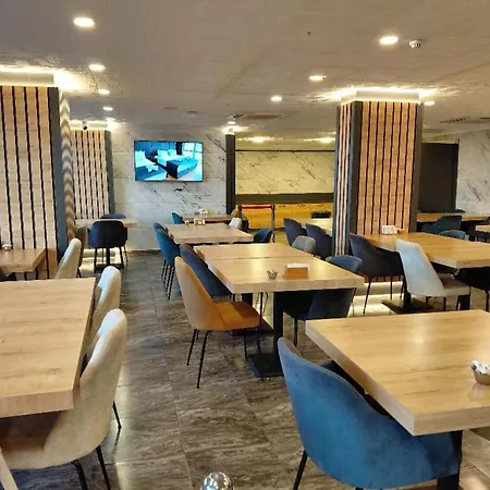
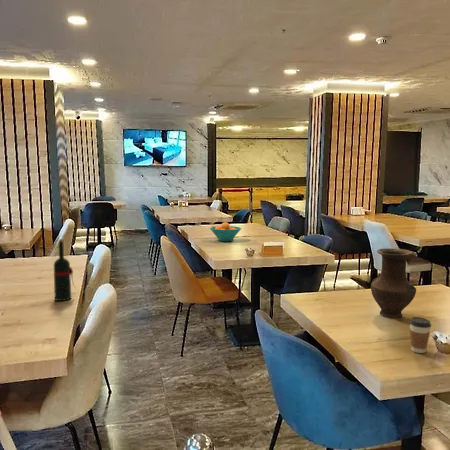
+ vase (393, 283)
+ wine bottle (64, 269)
+ coffee cup (419, 335)
+ fruit bowl (225, 231)
